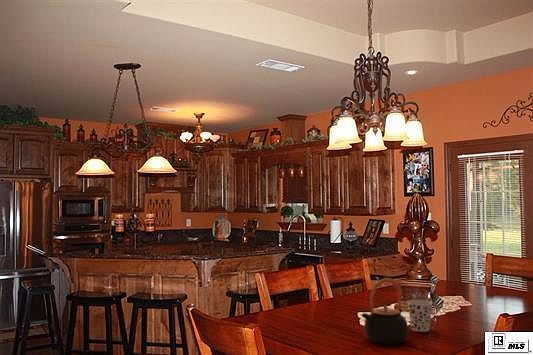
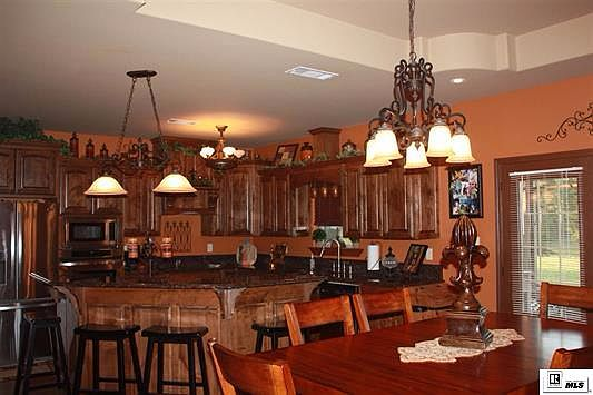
- cup (420, 315)
- teapot (382, 309)
